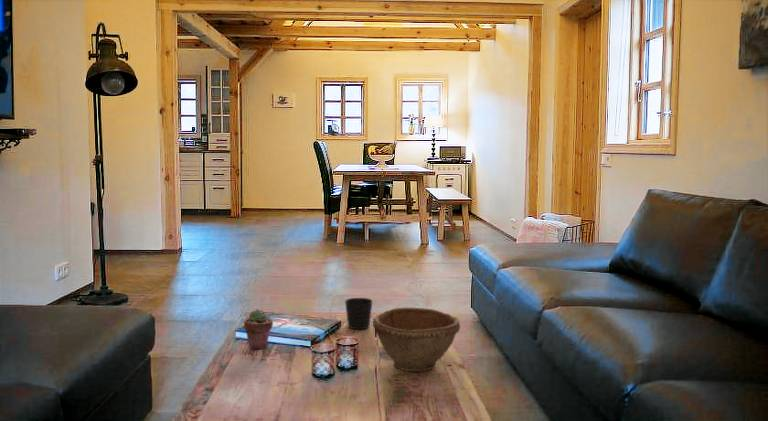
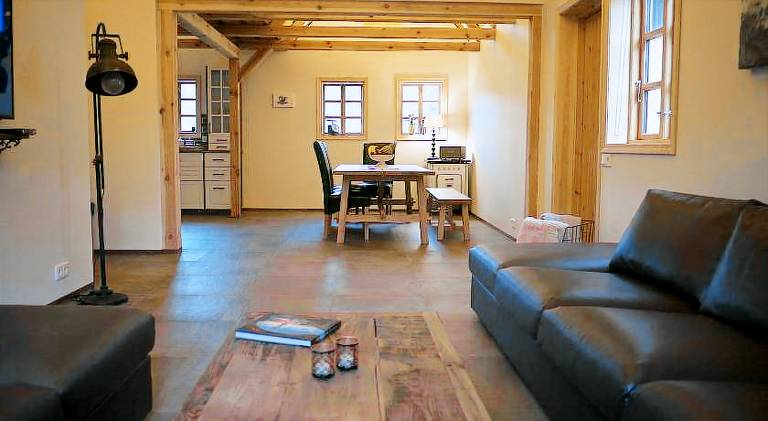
- potted succulent (258, 328)
- cup (359, 312)
- bowl (416, 341)
